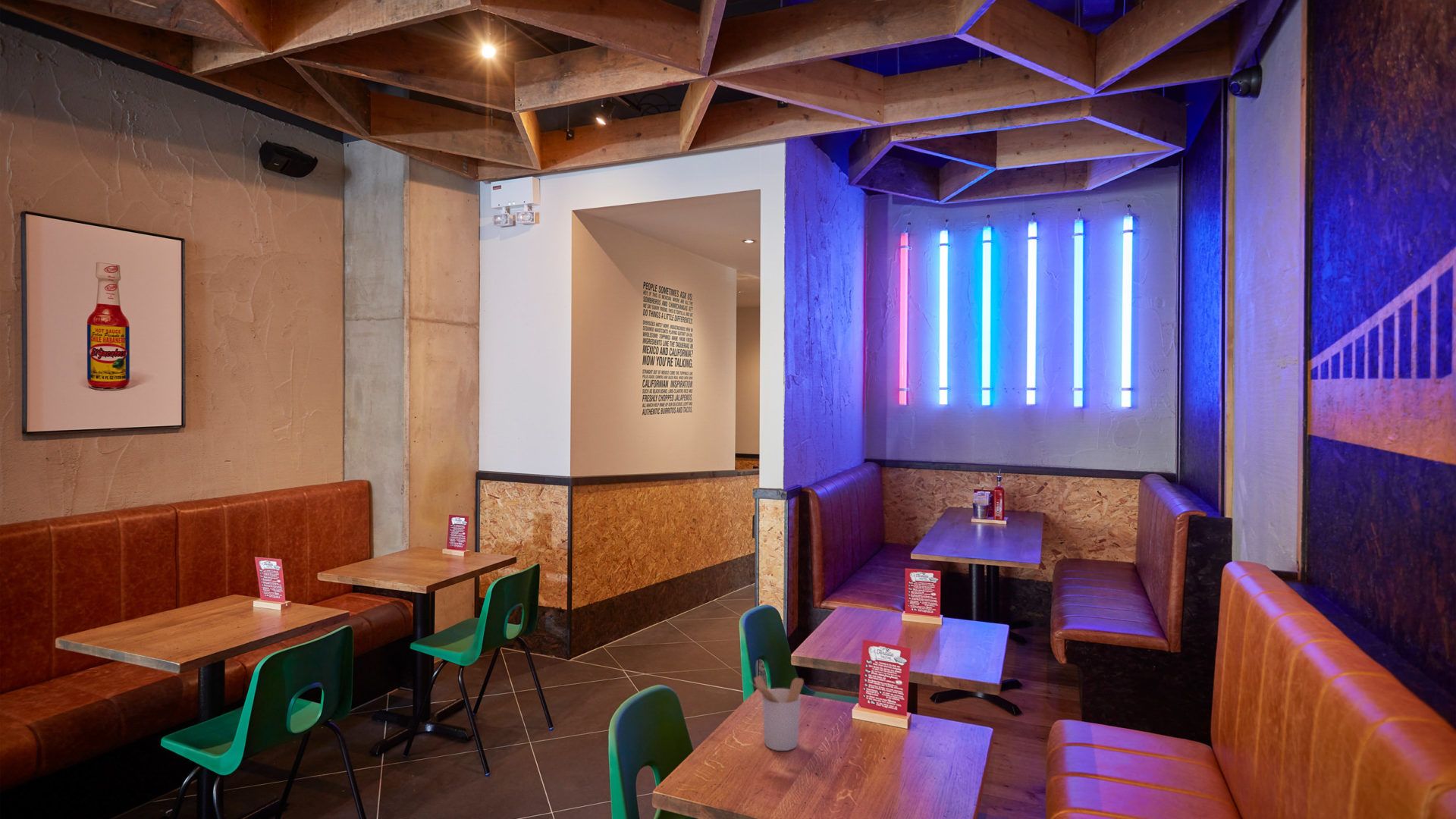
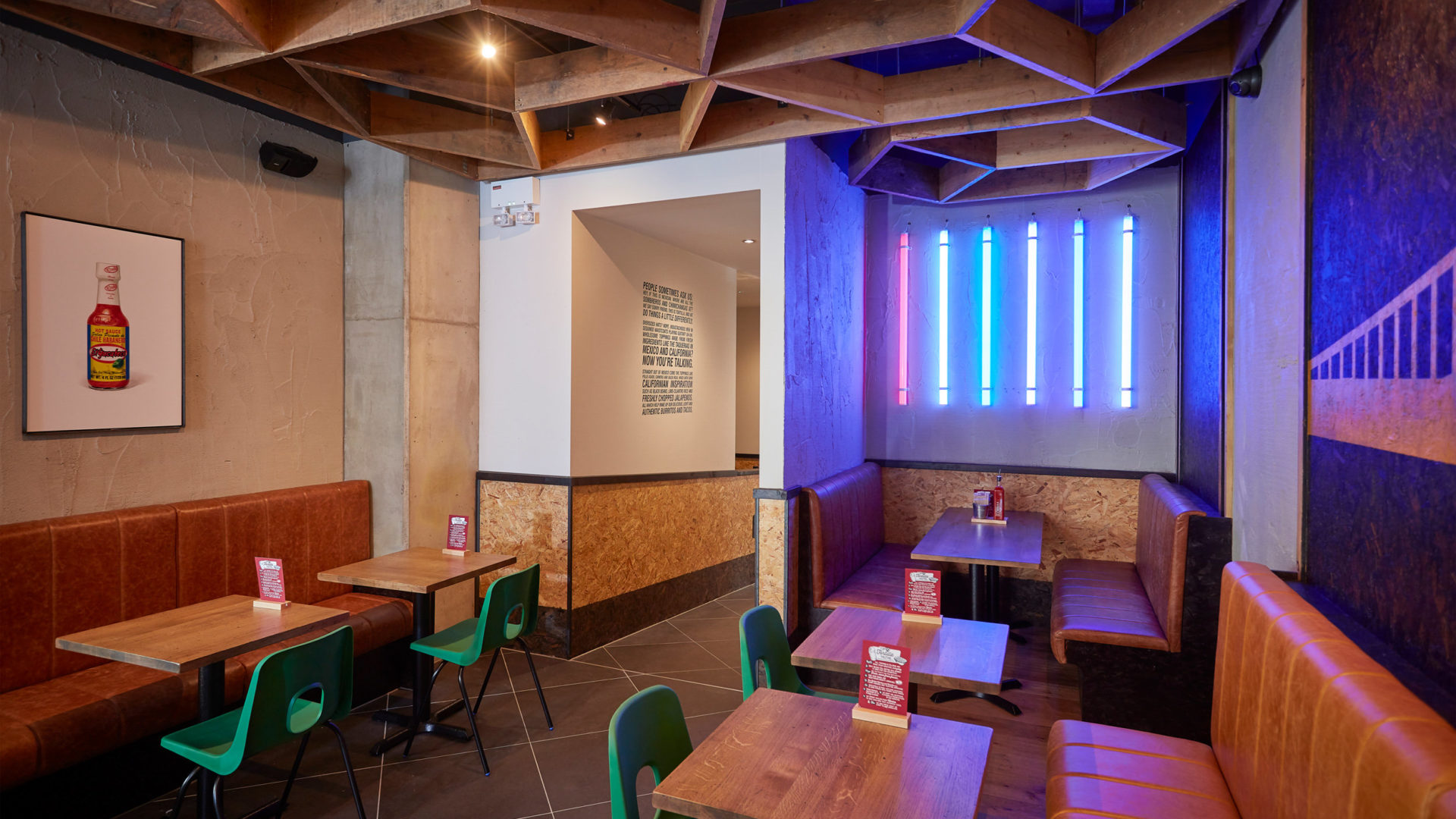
- utensil holder (774, 711)
